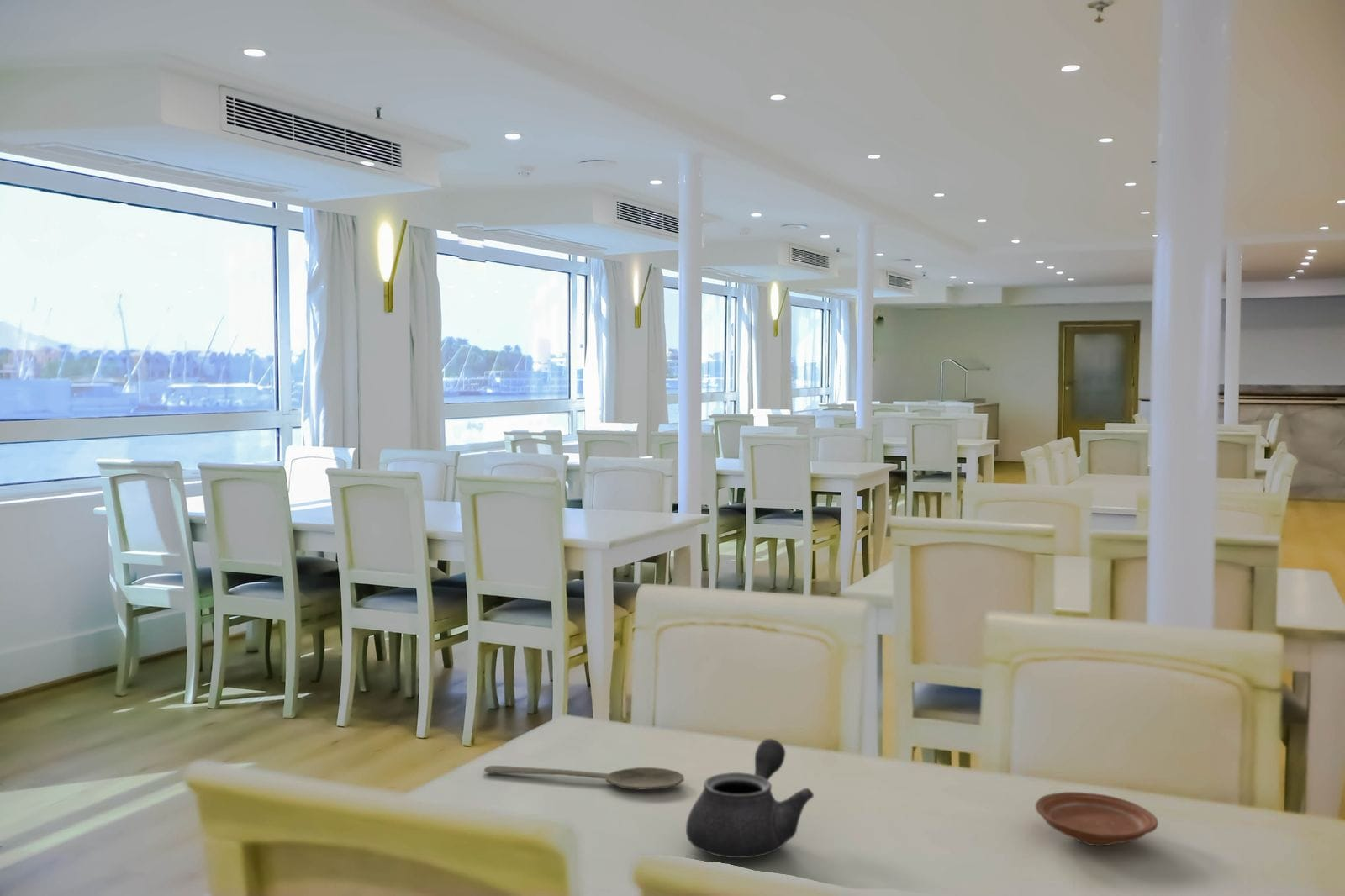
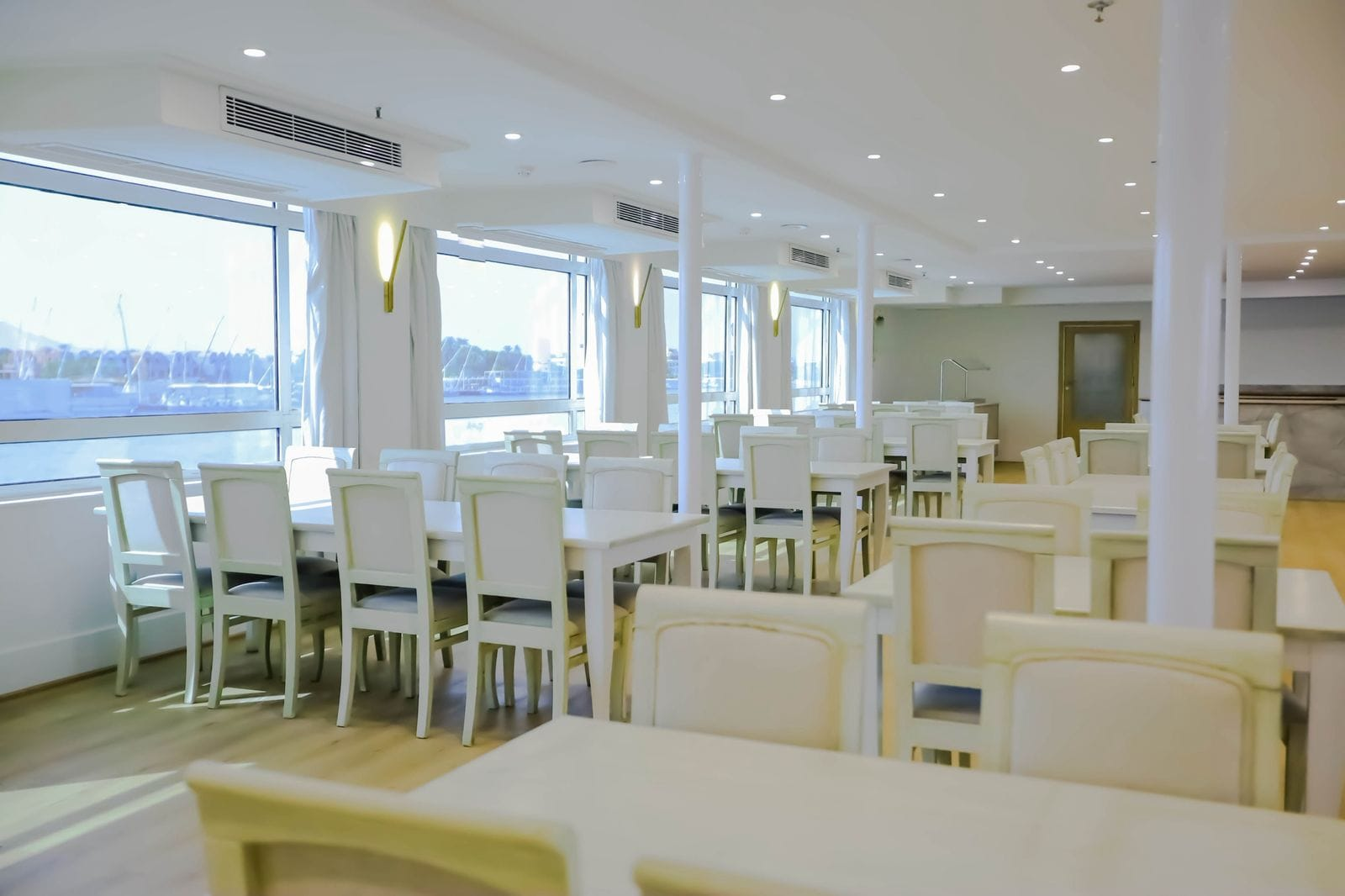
- teapot (754, 796)
- plate (1094, 824)
- wooden spoon (582, 773)
